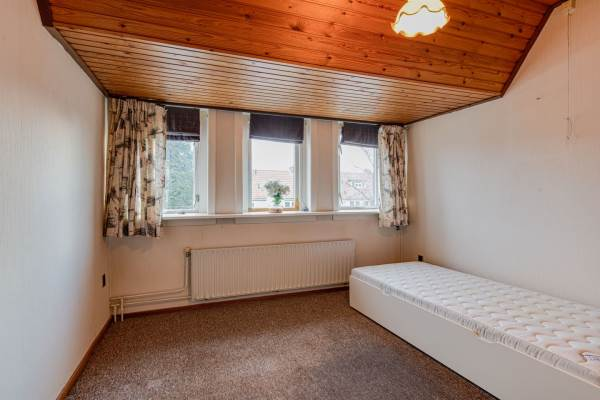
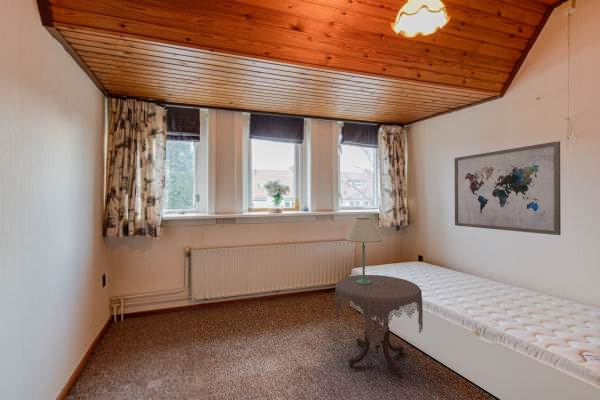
+ wall art (498, 190)
+ table lamp (363, 250)
+ side table (377, 322)
